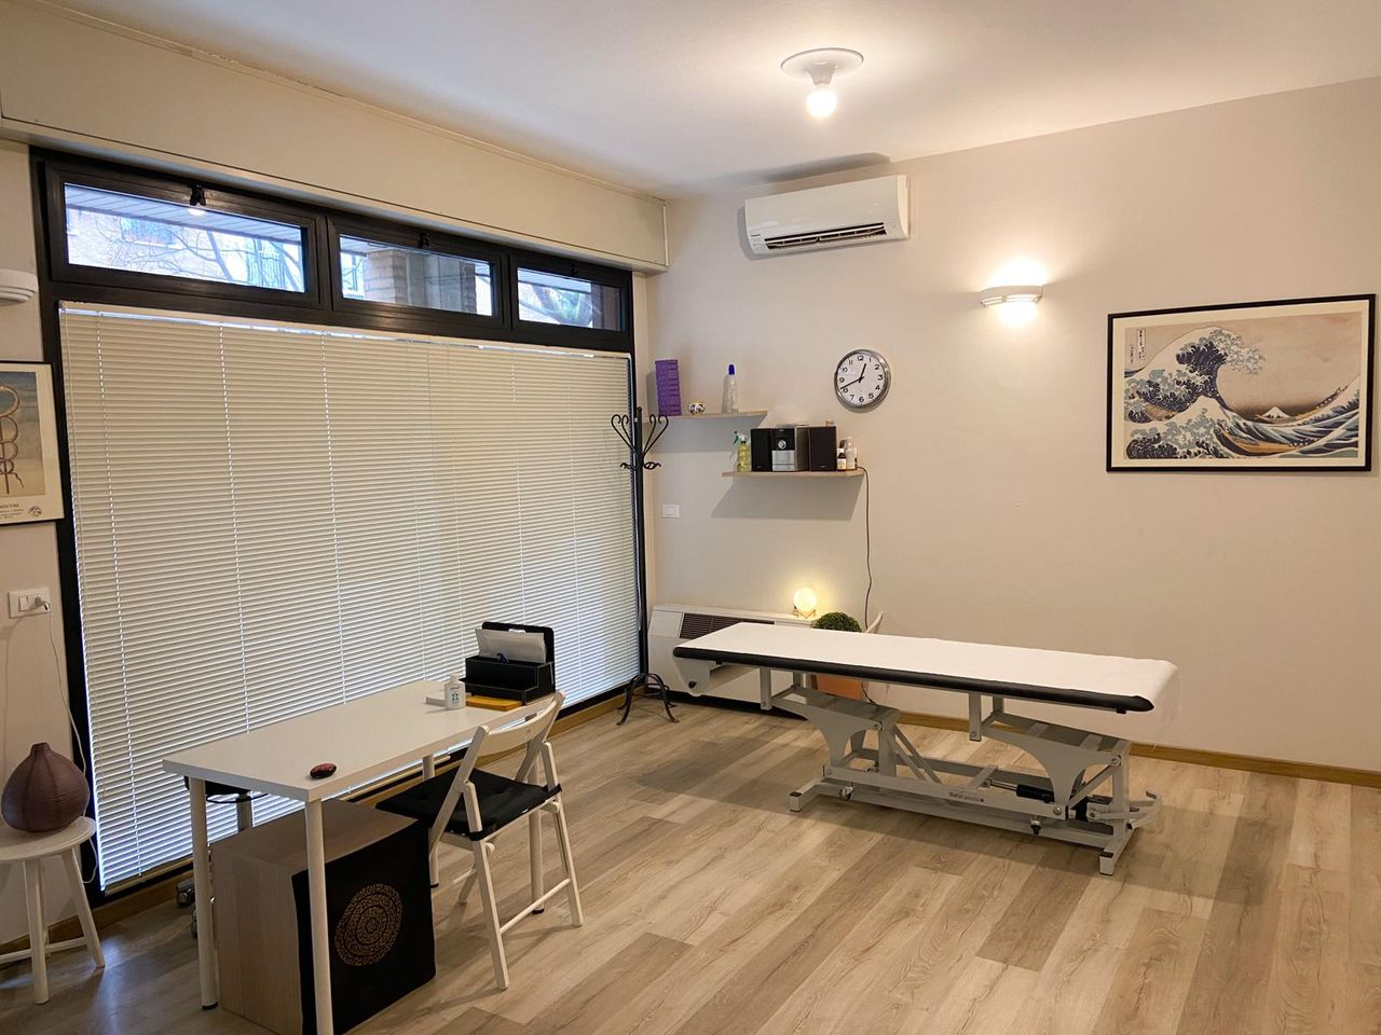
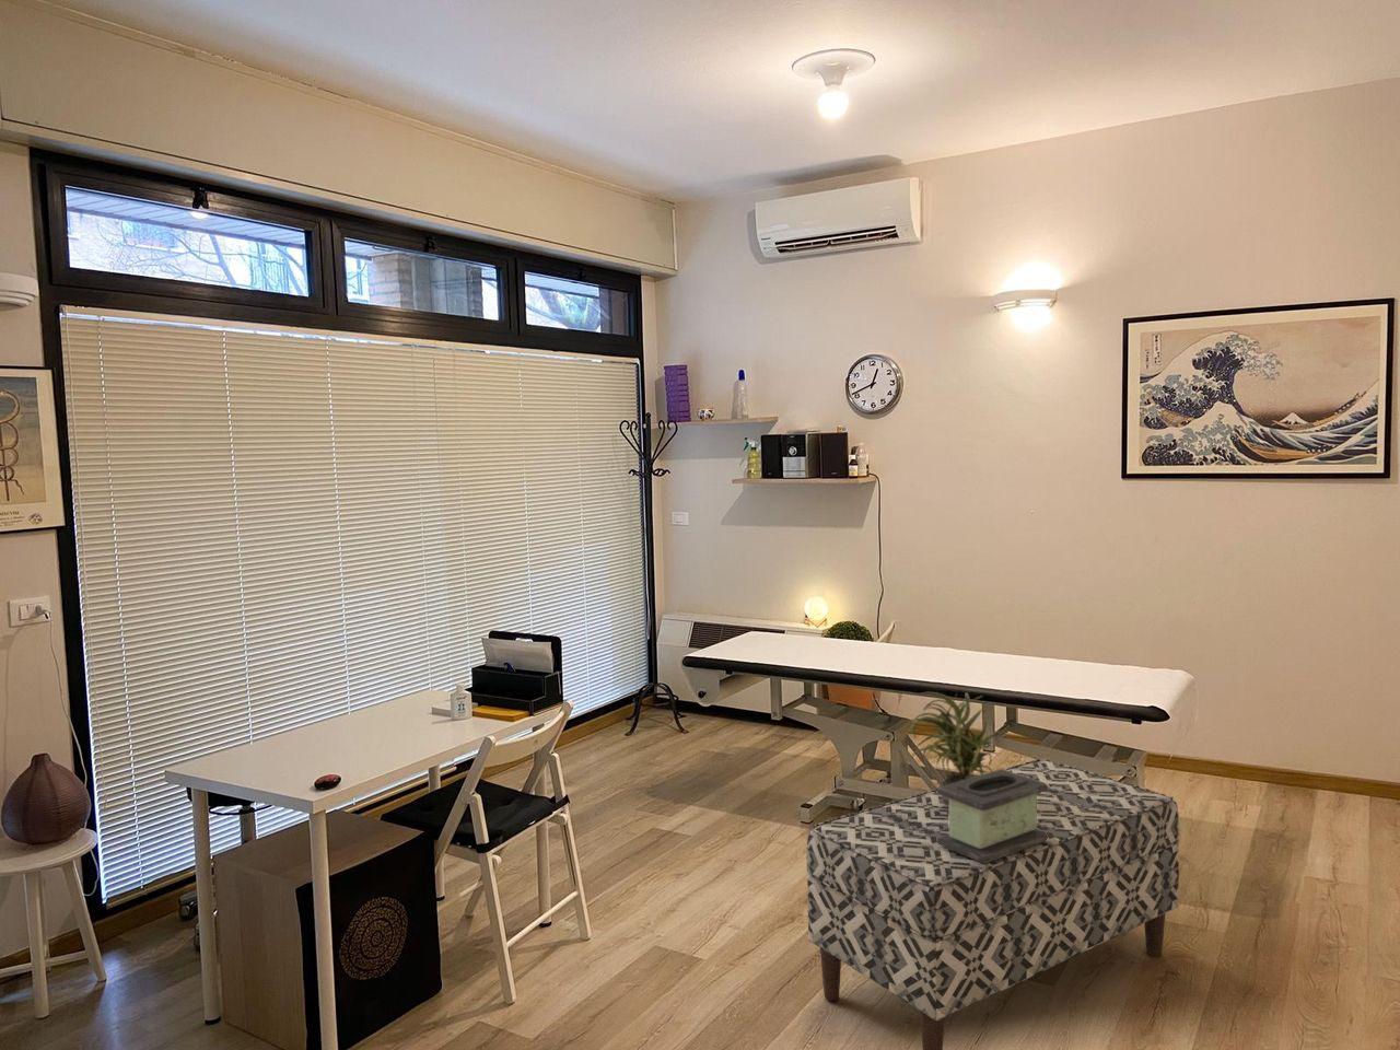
+ bench (998, 892)
+ tissue box (992, 813)
+ potted plant (951, 743)
